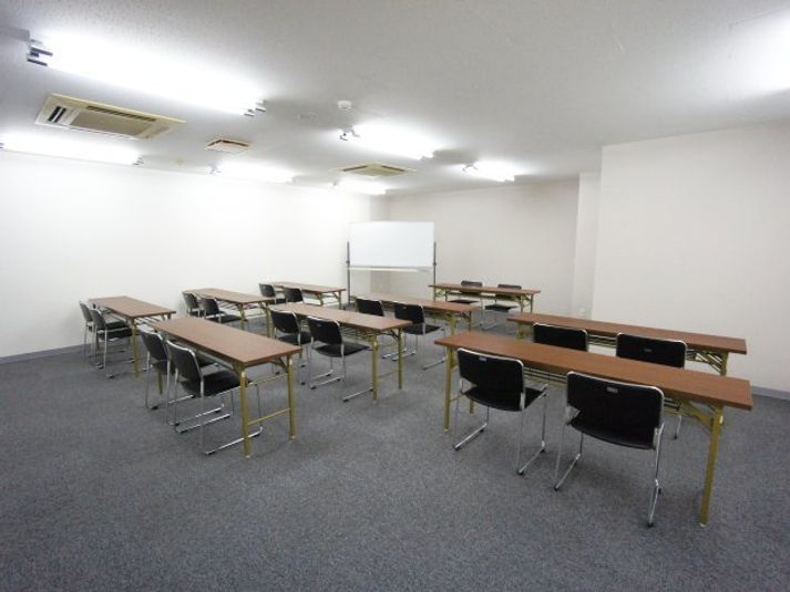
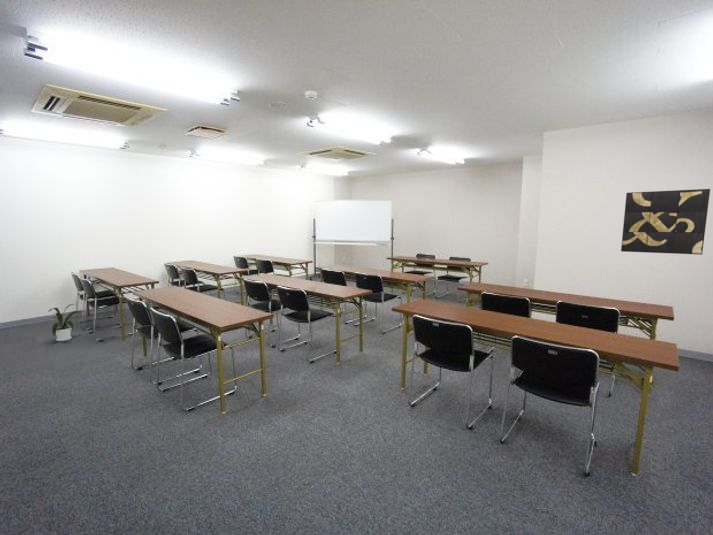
+ wall art (662, 222)
+ house plant (64, 322)
